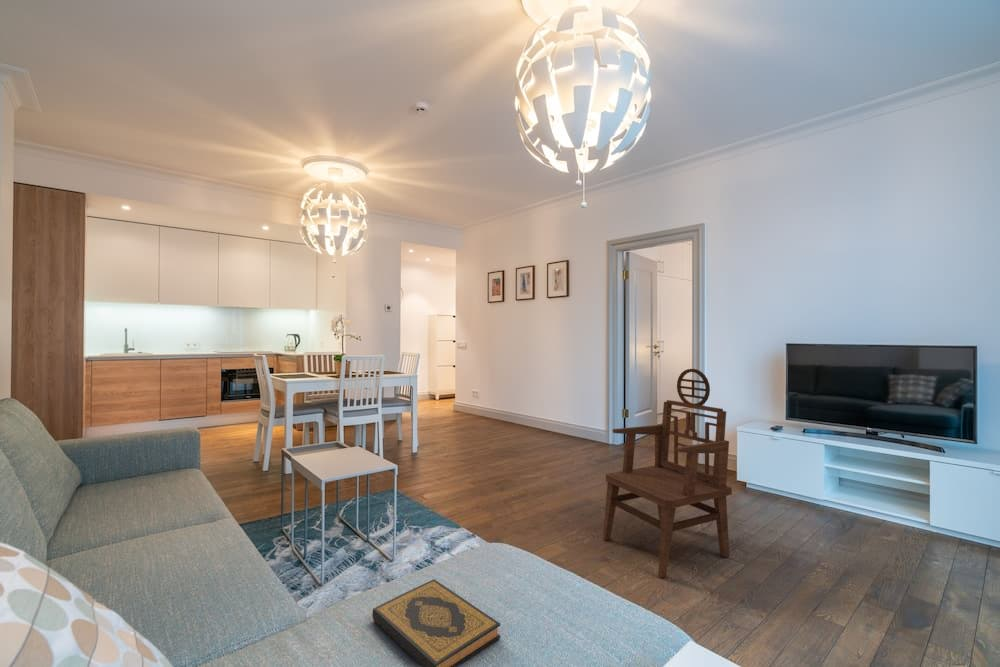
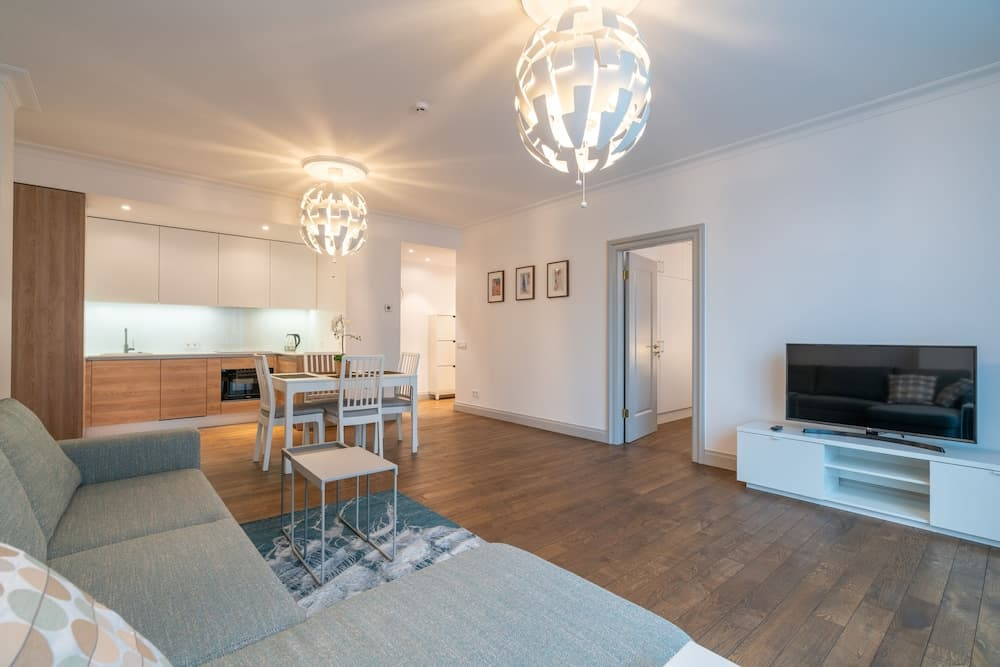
- armchair (663, 458)
- hardback book (434, 622)
